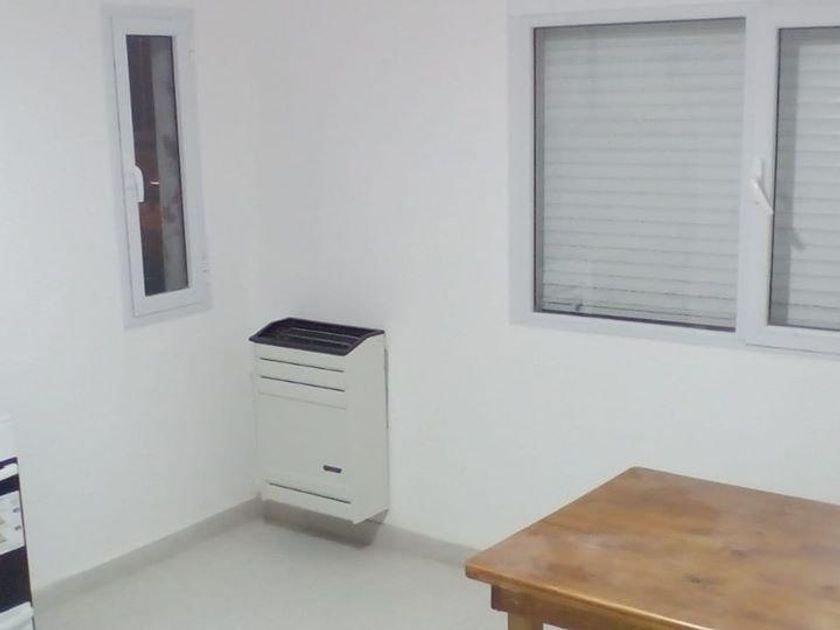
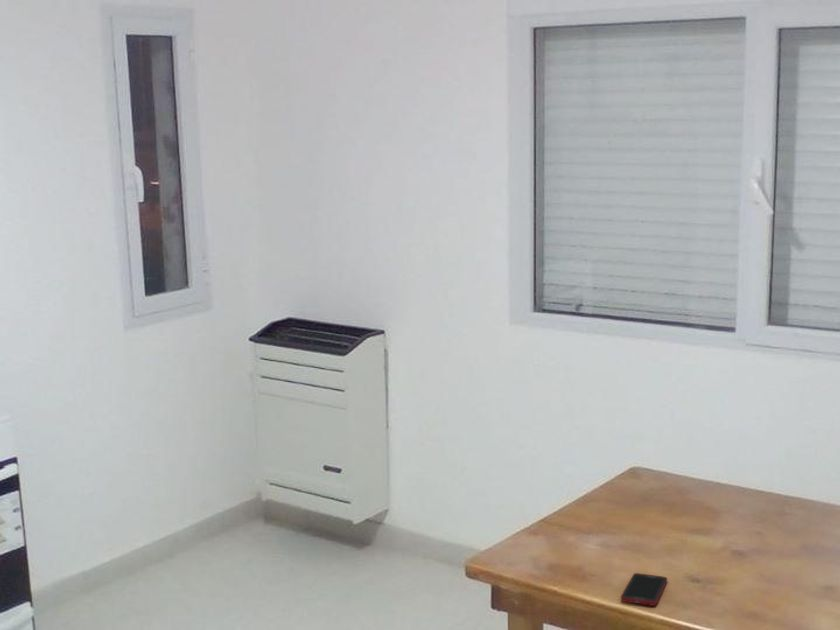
+ cell phone (644, 589)
